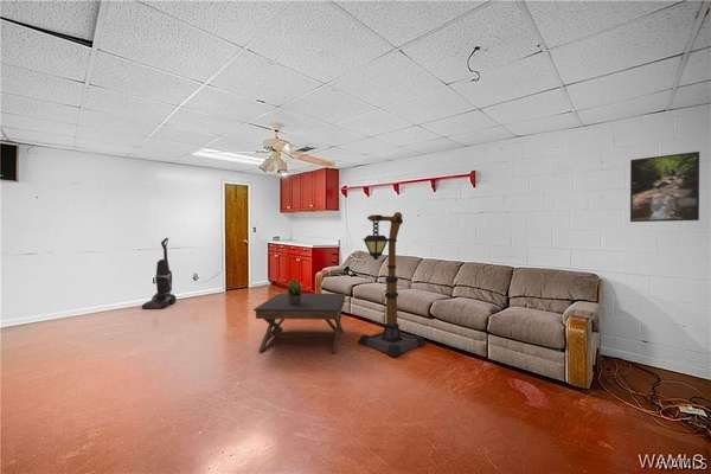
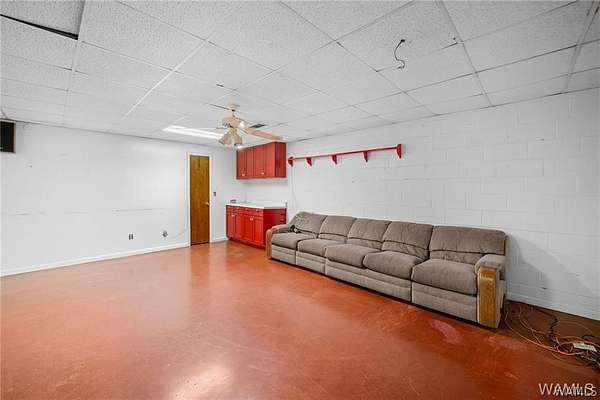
- coffee table (305, 318)
- floor lamp (389, 277)
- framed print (662, 188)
- potted plant (296, 289)
- vacuum cleaner (159, 271)
